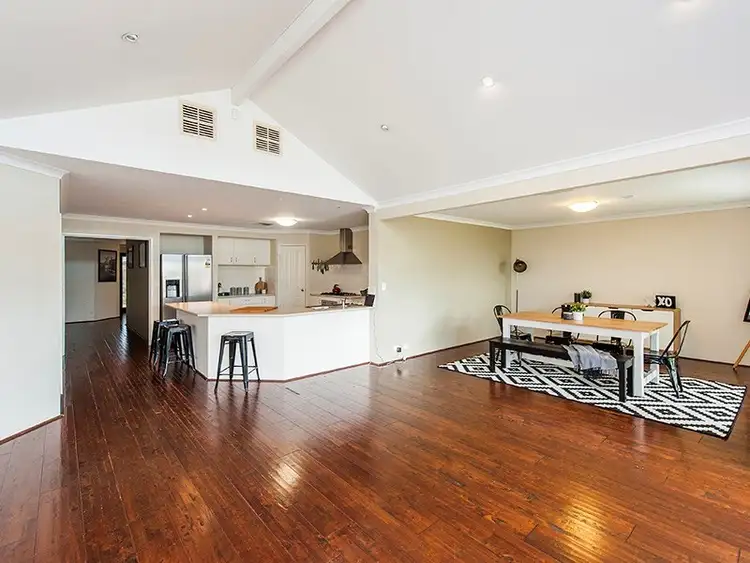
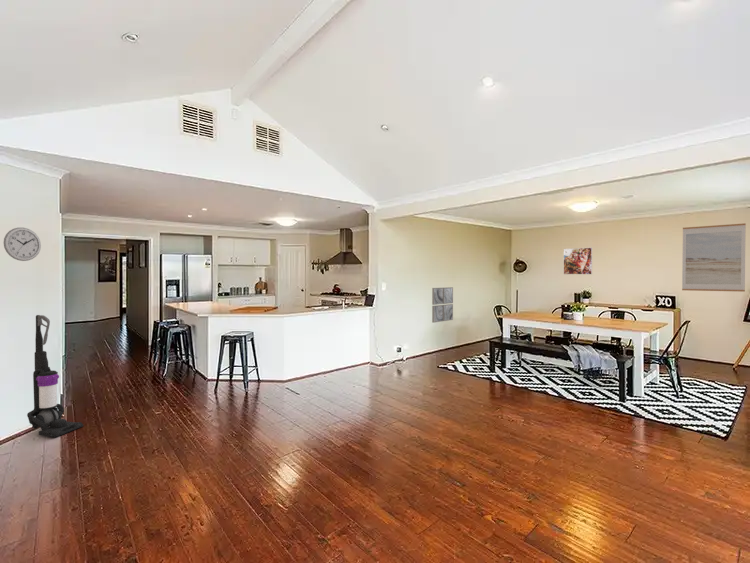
+ vacuum cleaner (50, 372)
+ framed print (577, 261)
+ wall art (712, 258)
+ wall clock (23, 244)
+ wall art (442, 303)
